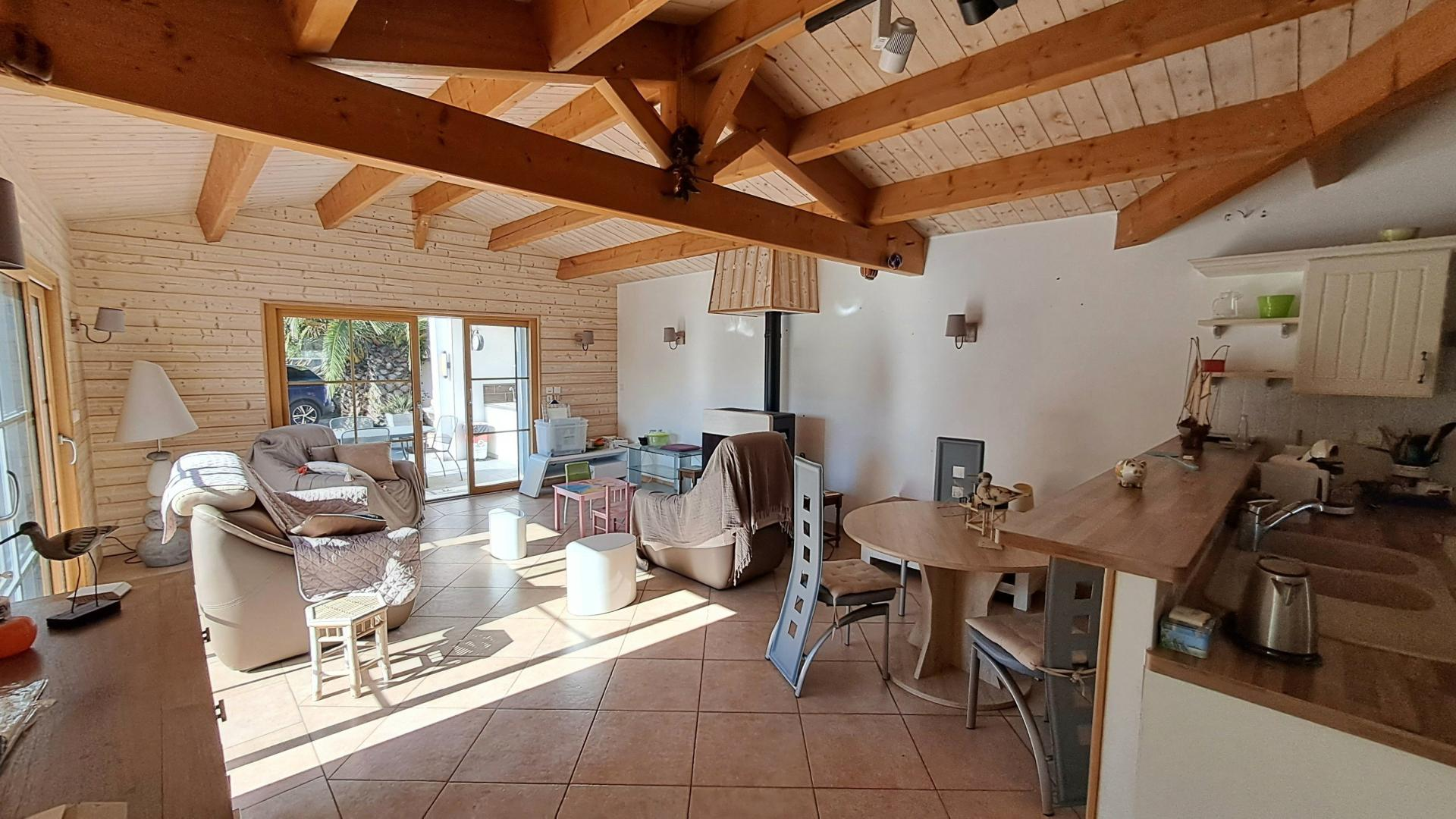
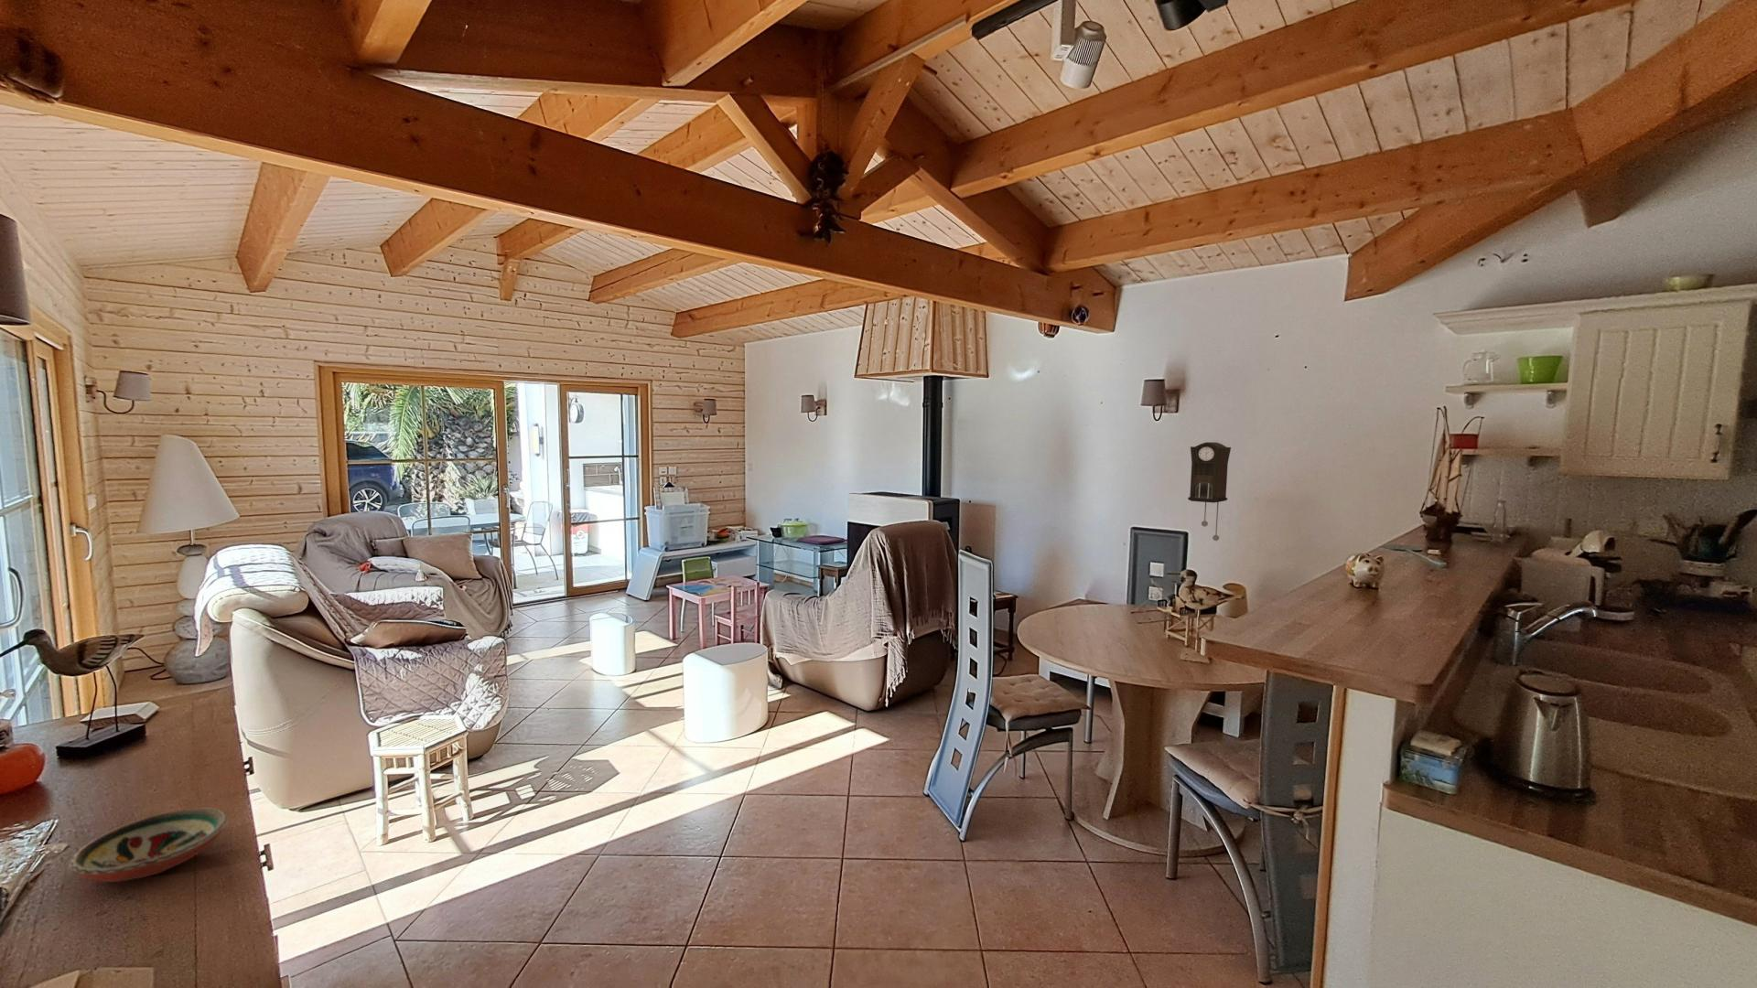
+ pendulum clock (1208, 491)
+ decorative bowl (153, 849)
